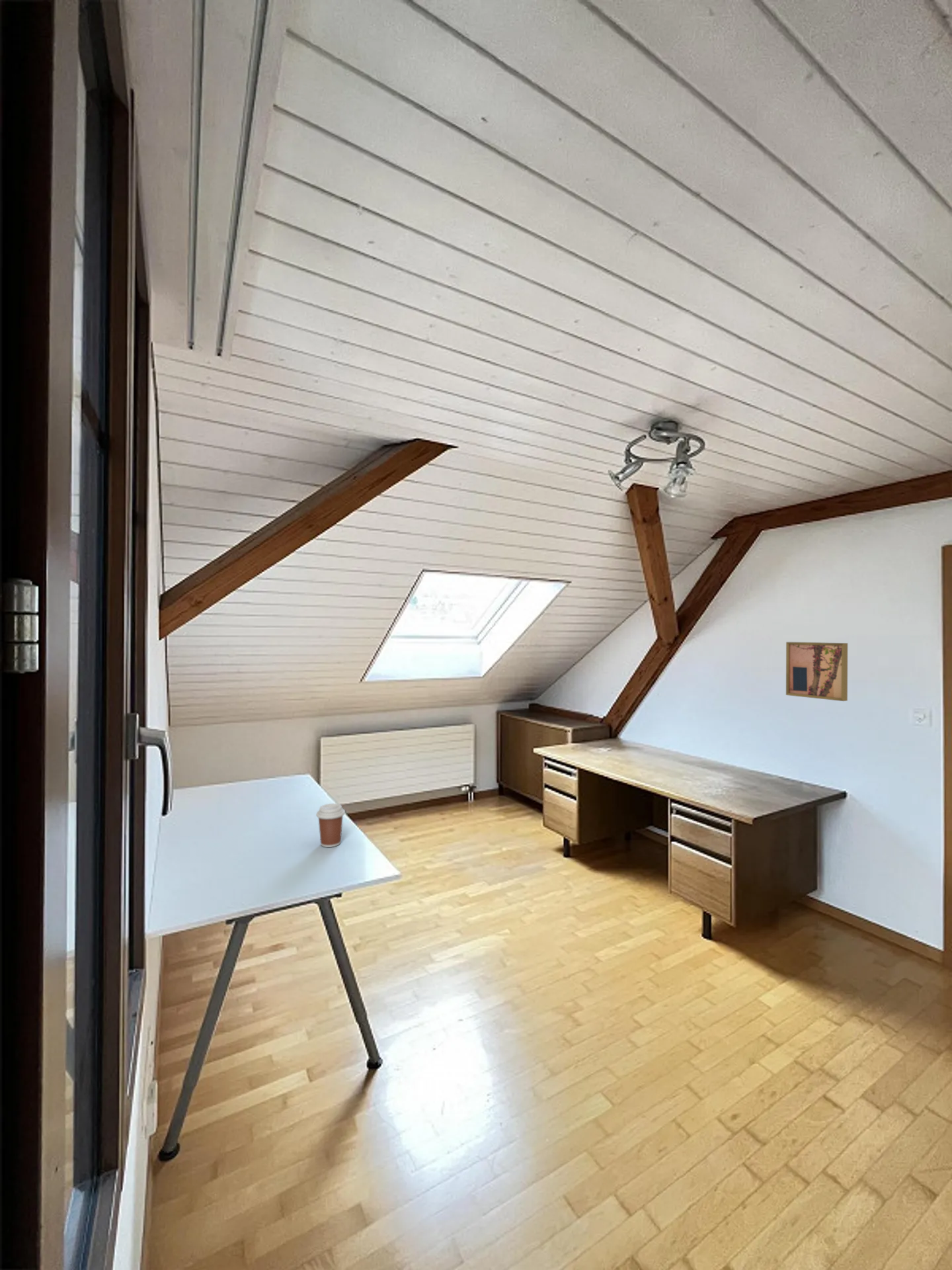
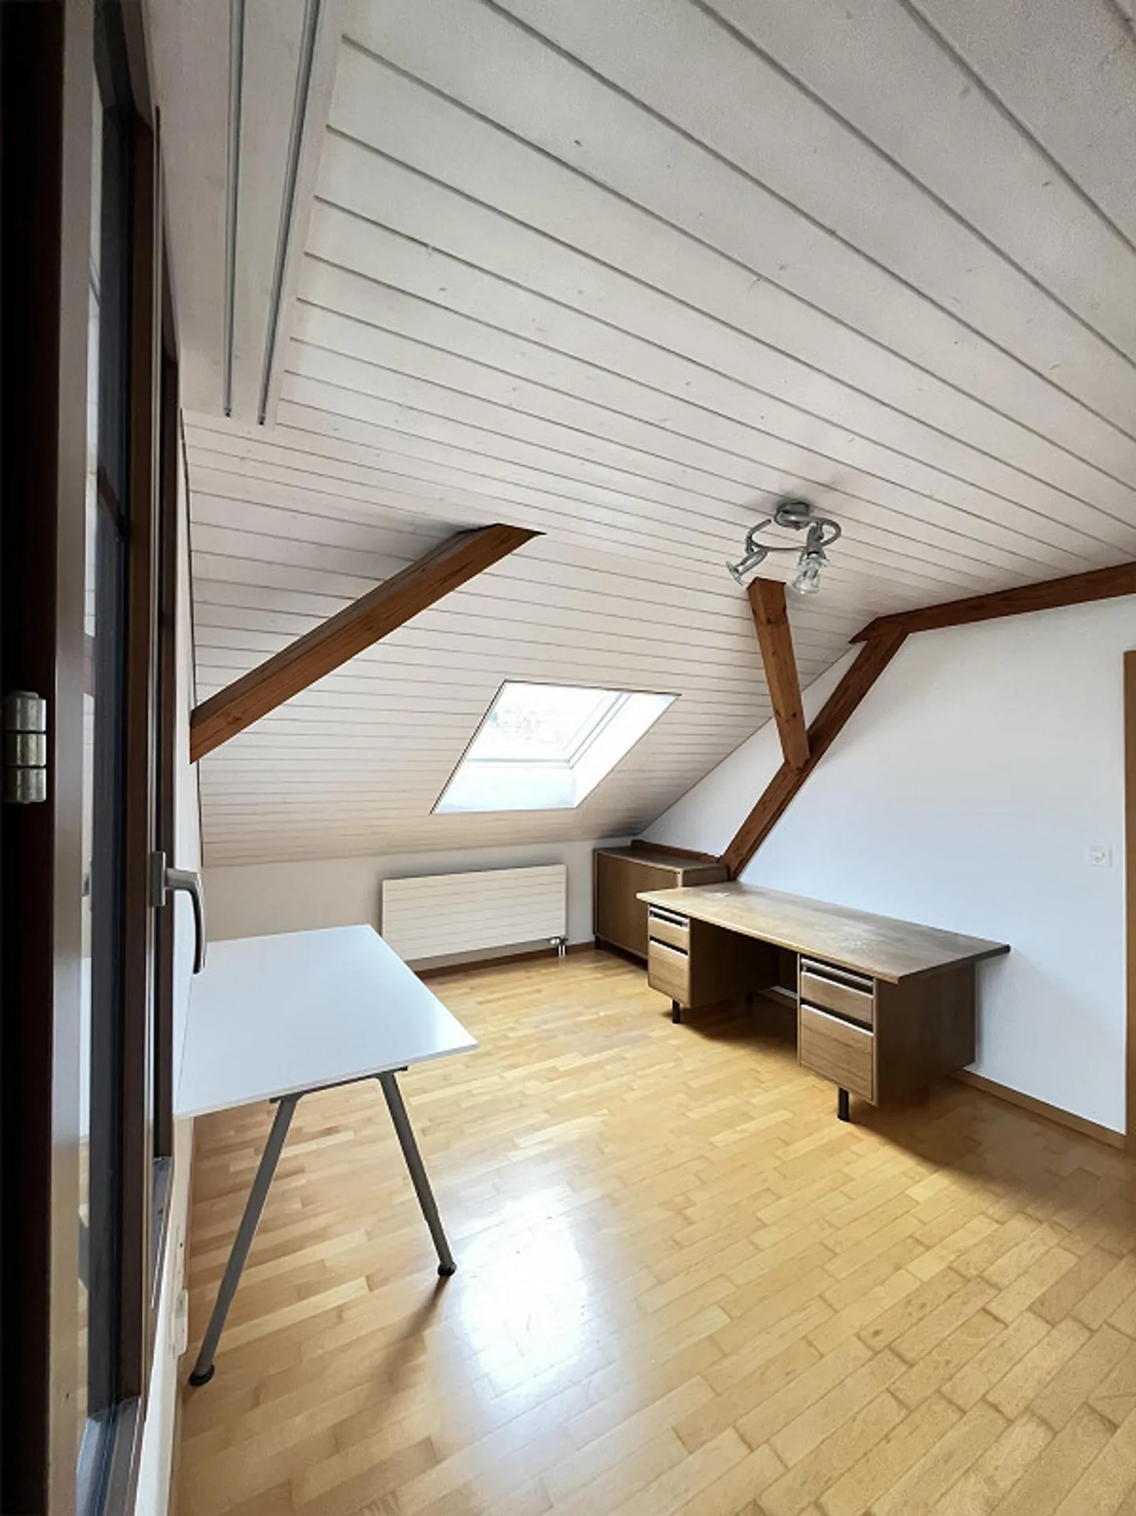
- wall art (815, 670)
- coffee cup (331, 825)
